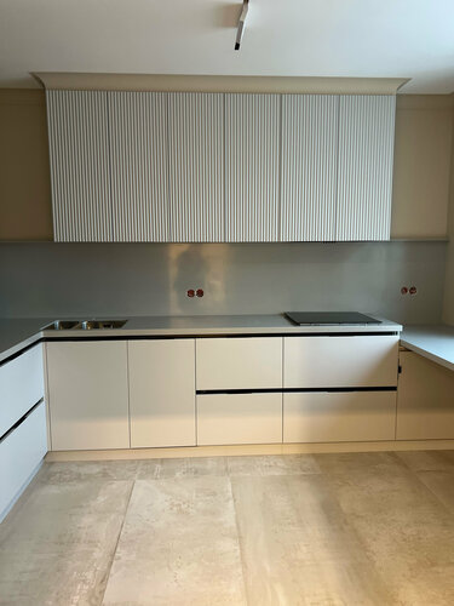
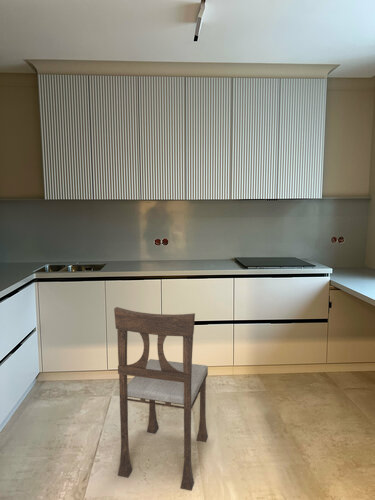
+ dining chair (166, 379)
